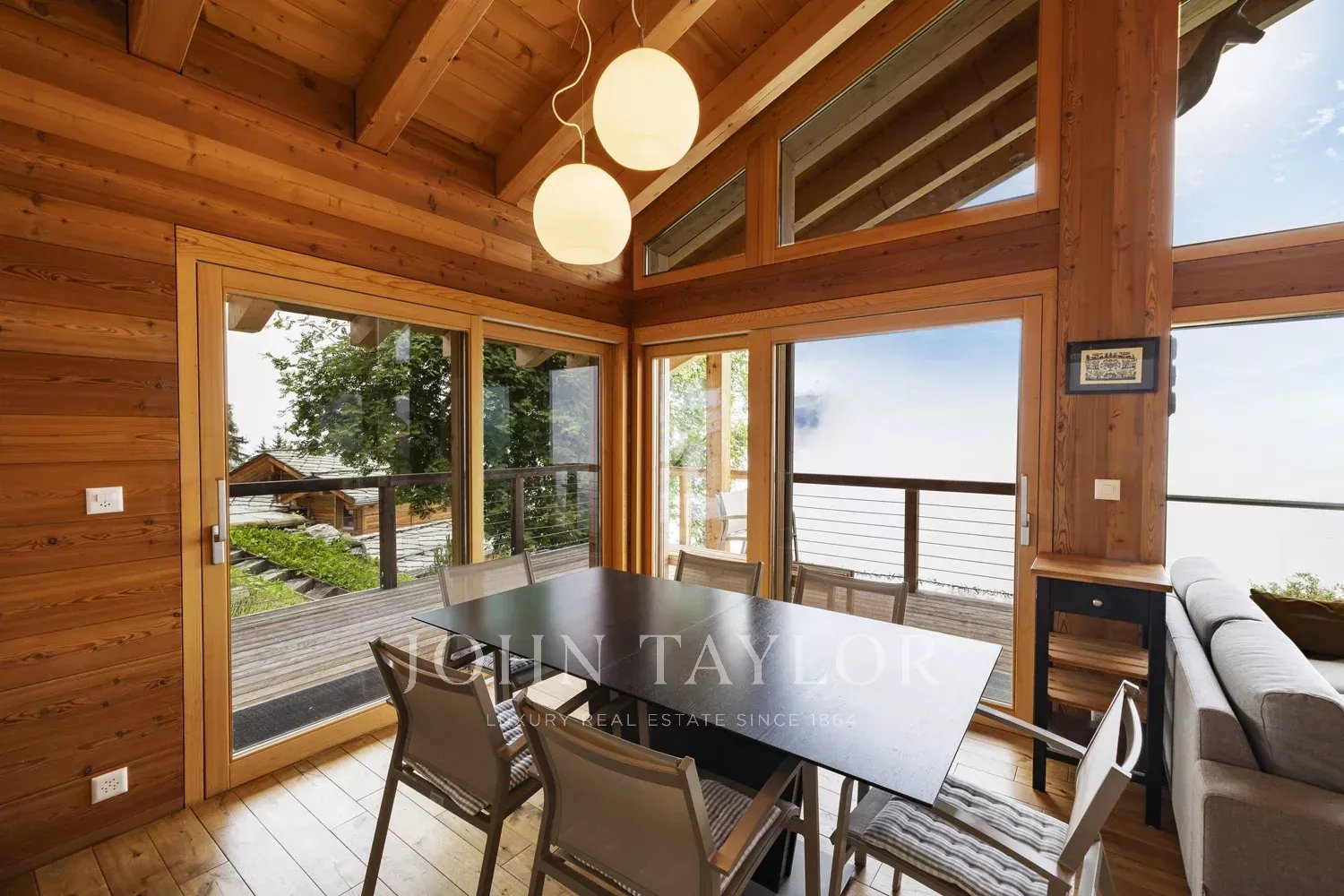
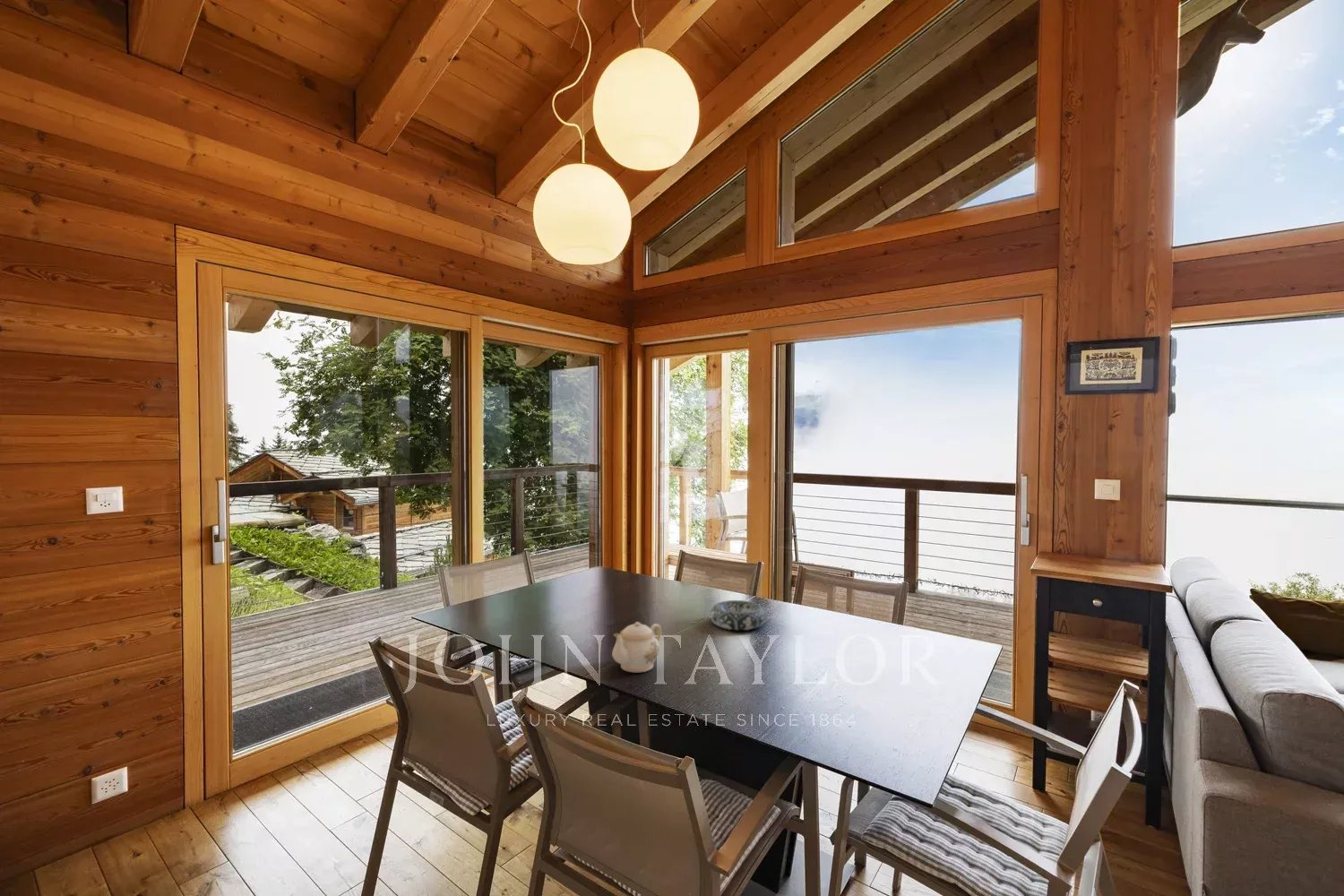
+ teapot (638, 643)
+ decorative bowl (737, 615)
